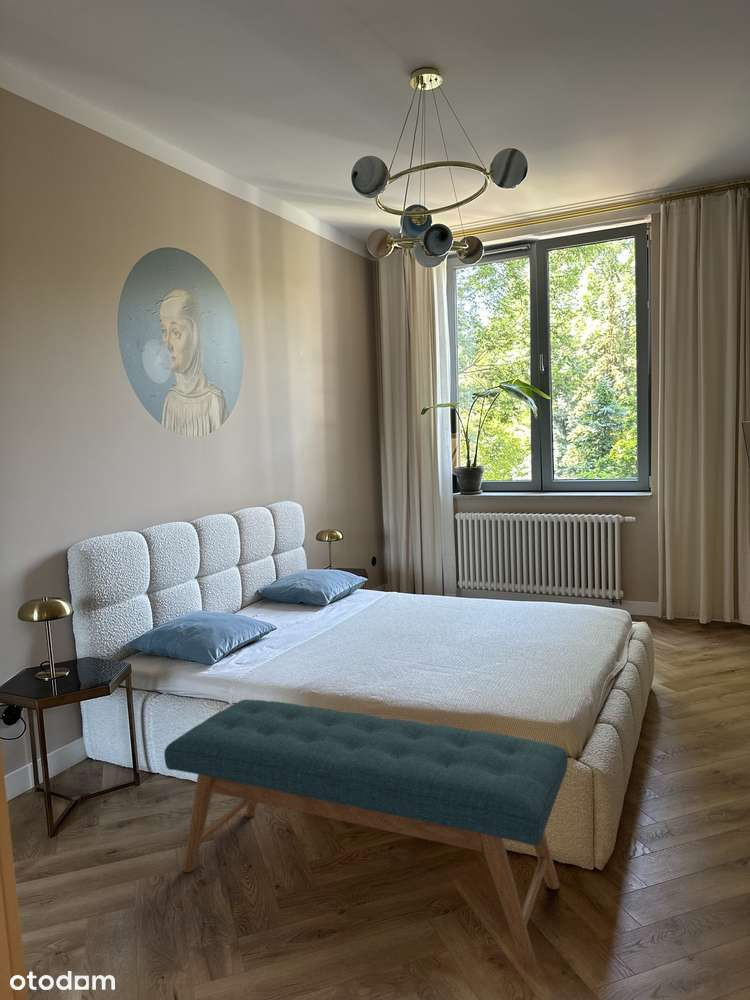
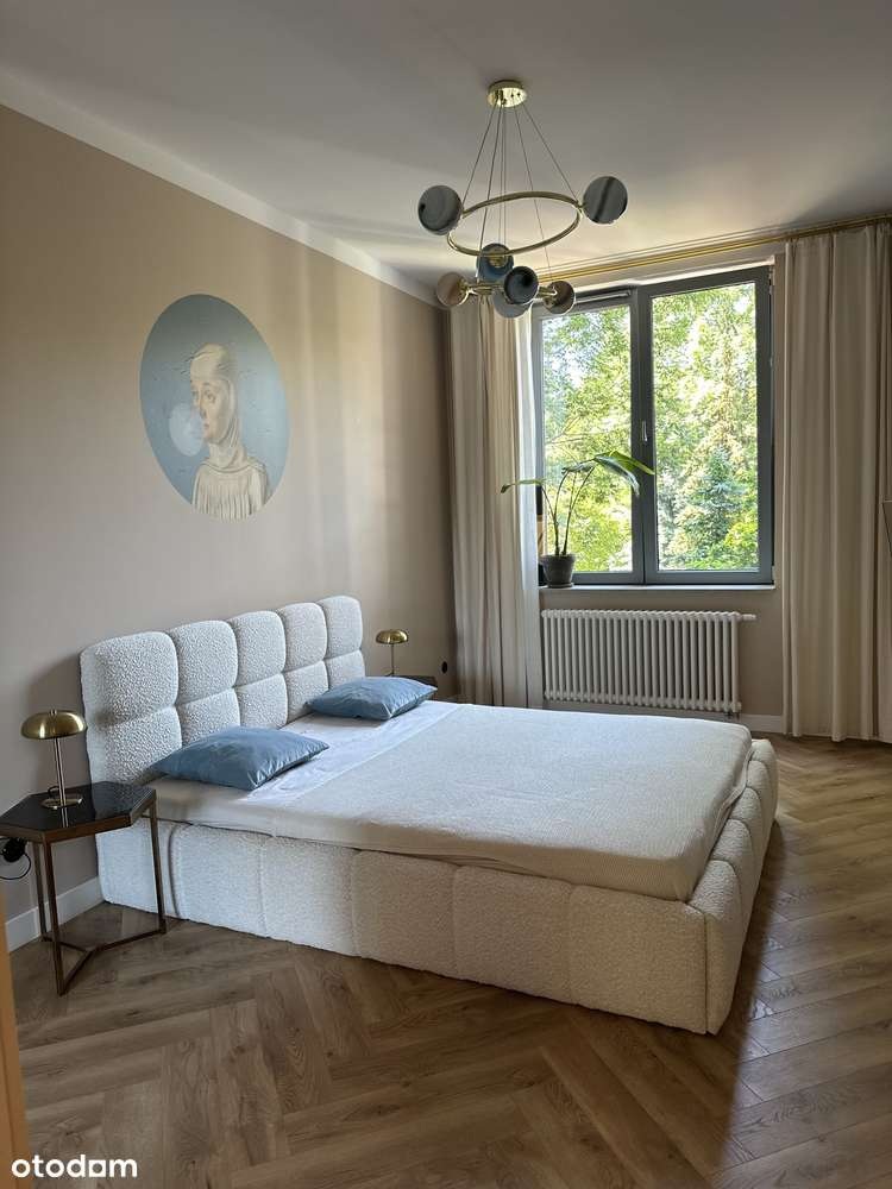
- bench (362, 806)
